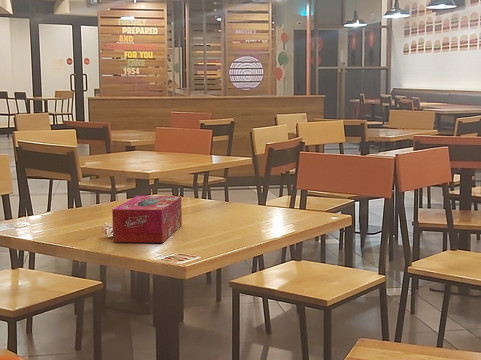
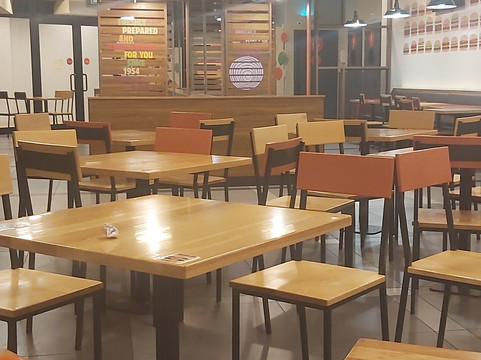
- tissue box (149, 217)
